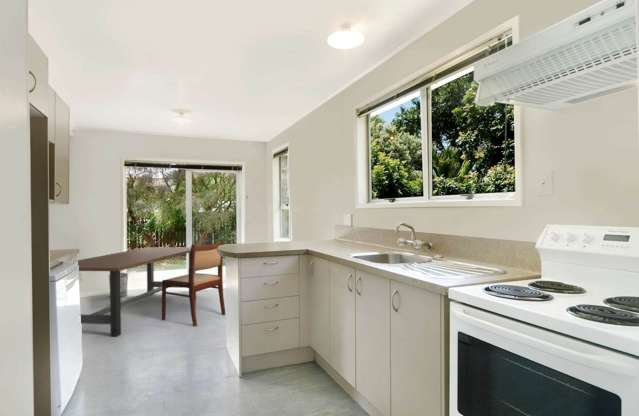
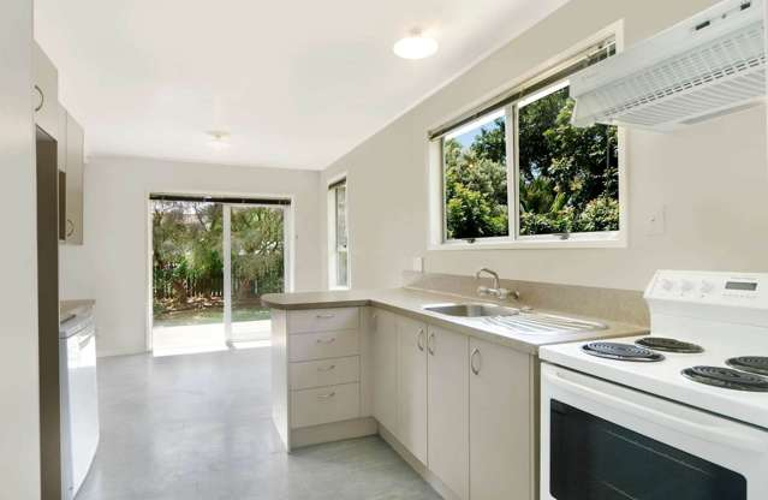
- wastebasket (120, 285)
- dining table (147, 283)
- dining chair (194, 279)
